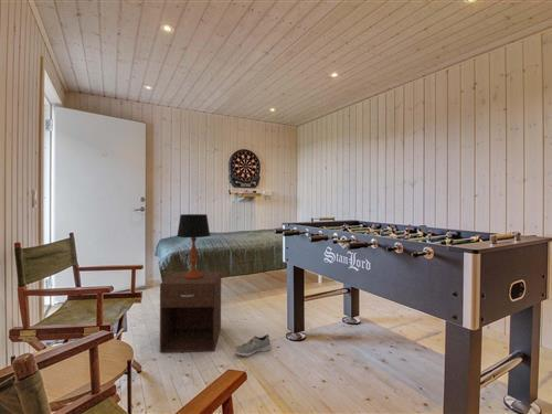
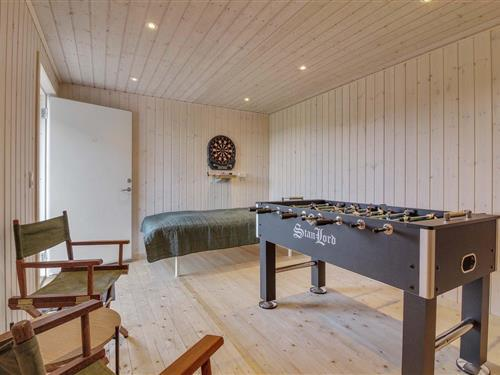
- sneaker (252, 343)
- table lamp (193, 245)
- nightstand (192, 308)
